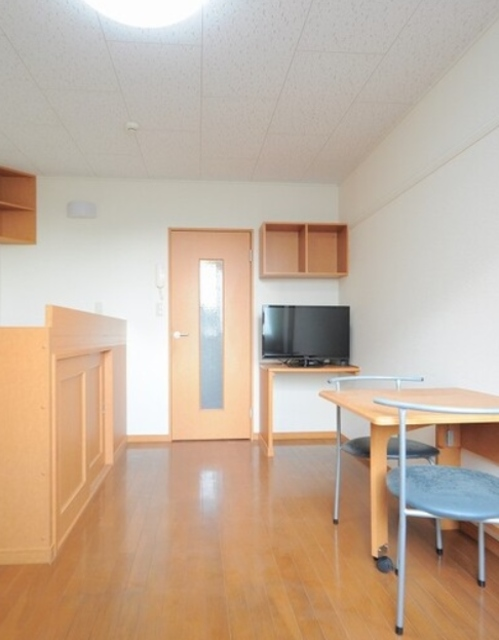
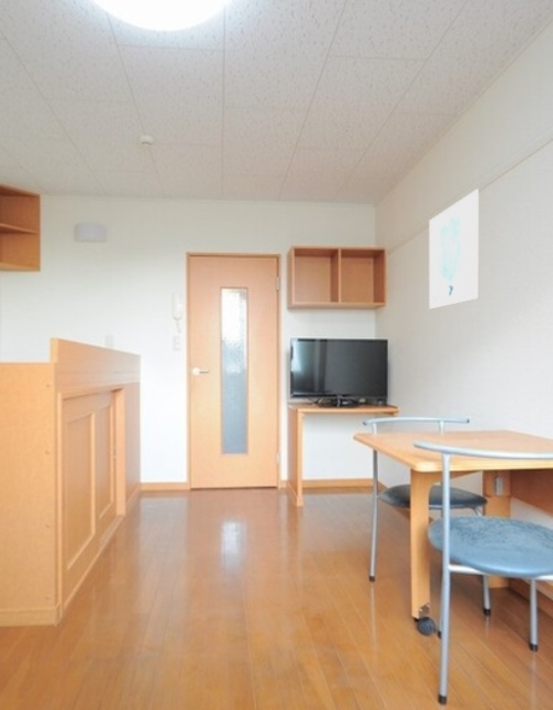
+ wall art (451, 255)
